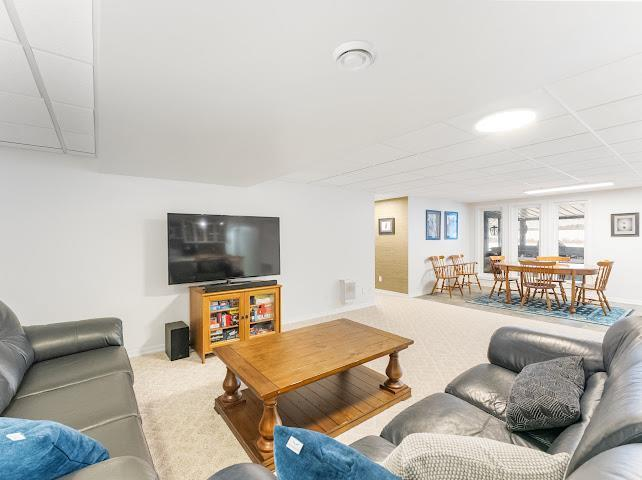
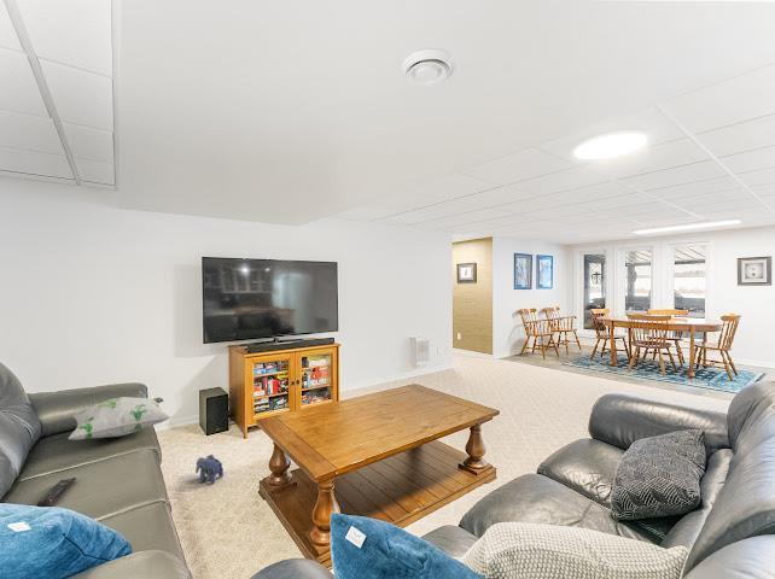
+ decorative pillow (122, 415)
+ remote control (57, 492)
+ plush toy (209, 468)
